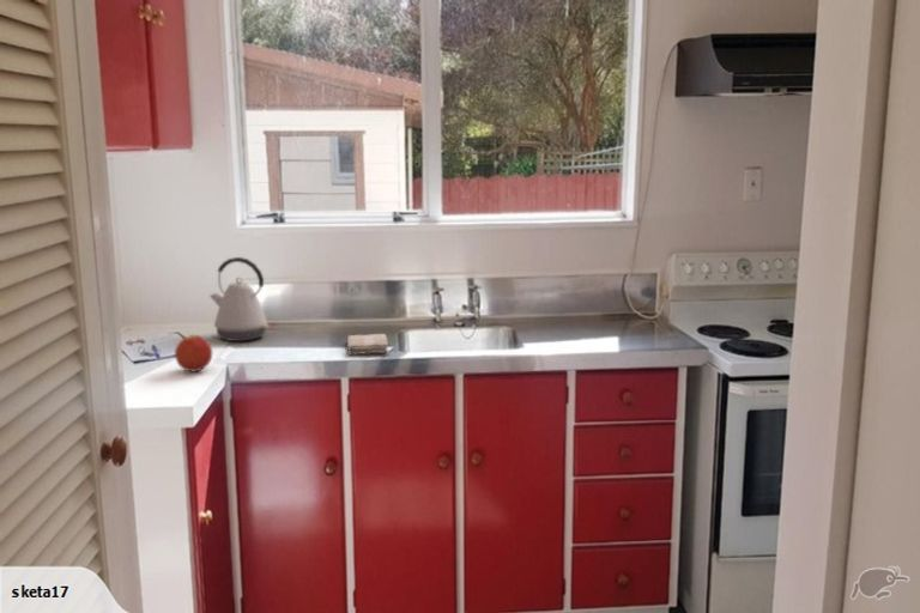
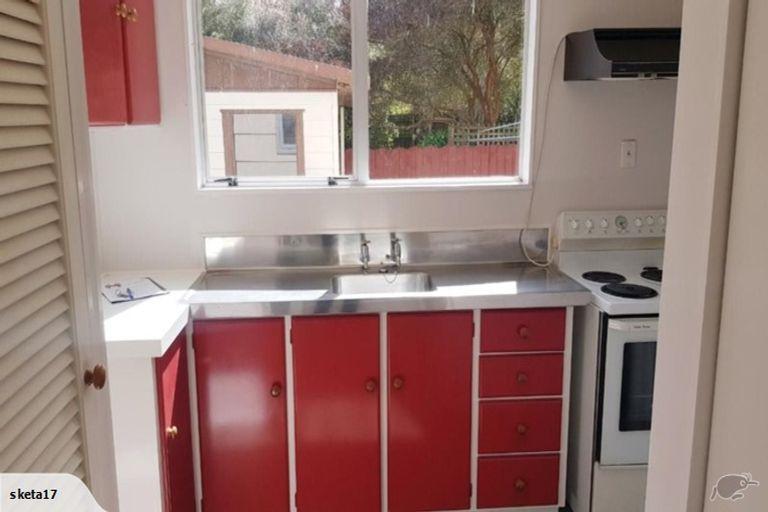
- apple (193, 352)
- kettle (237, 297)
- washcloth (367, 342)
